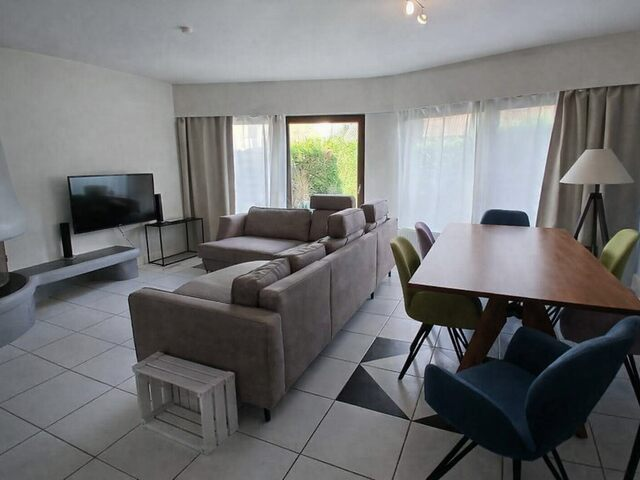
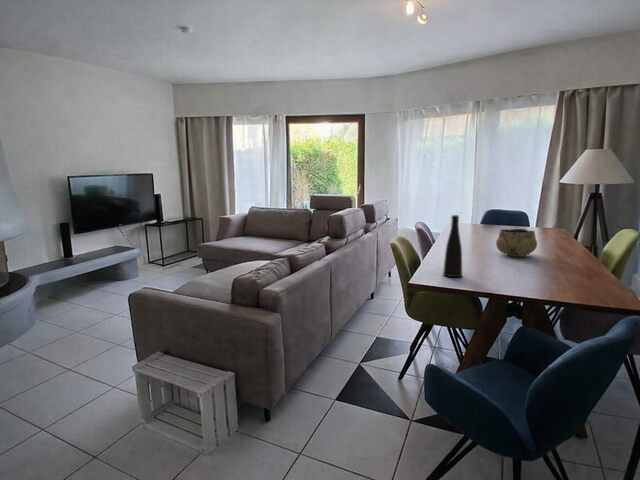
+ vase (453, 245)
+ decorative bowl (516, 242)
